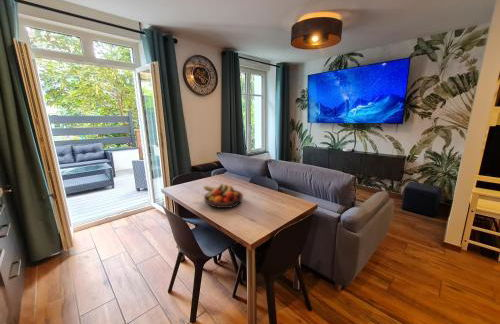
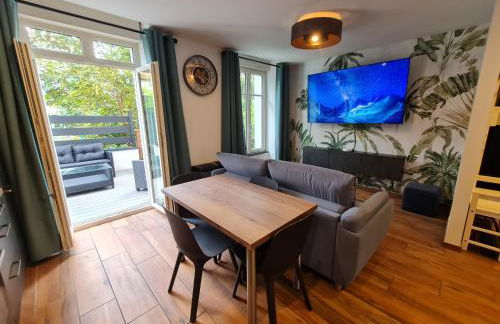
- fruit bowl (223, 194)
